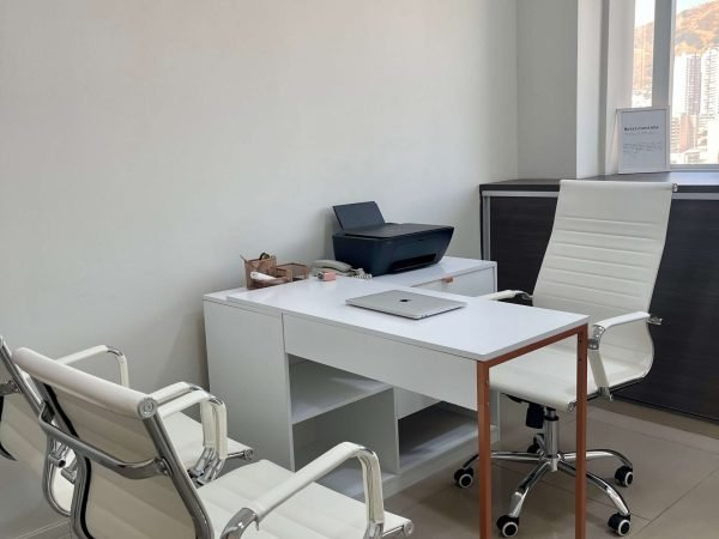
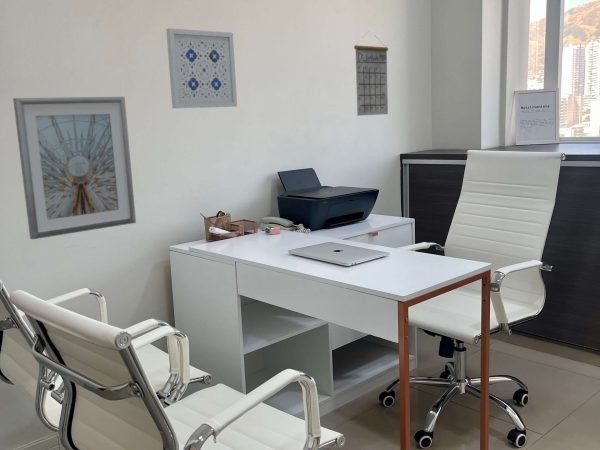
+ wall art (203, 69)
+ calendar (371, 72)
+ picture frame (79, 165)
